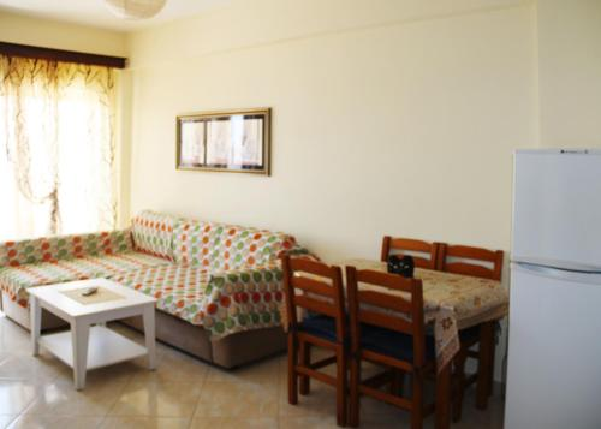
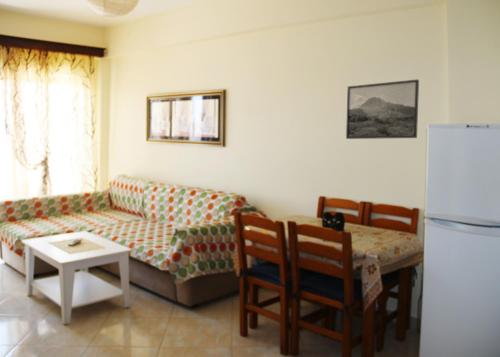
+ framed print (380, 110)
